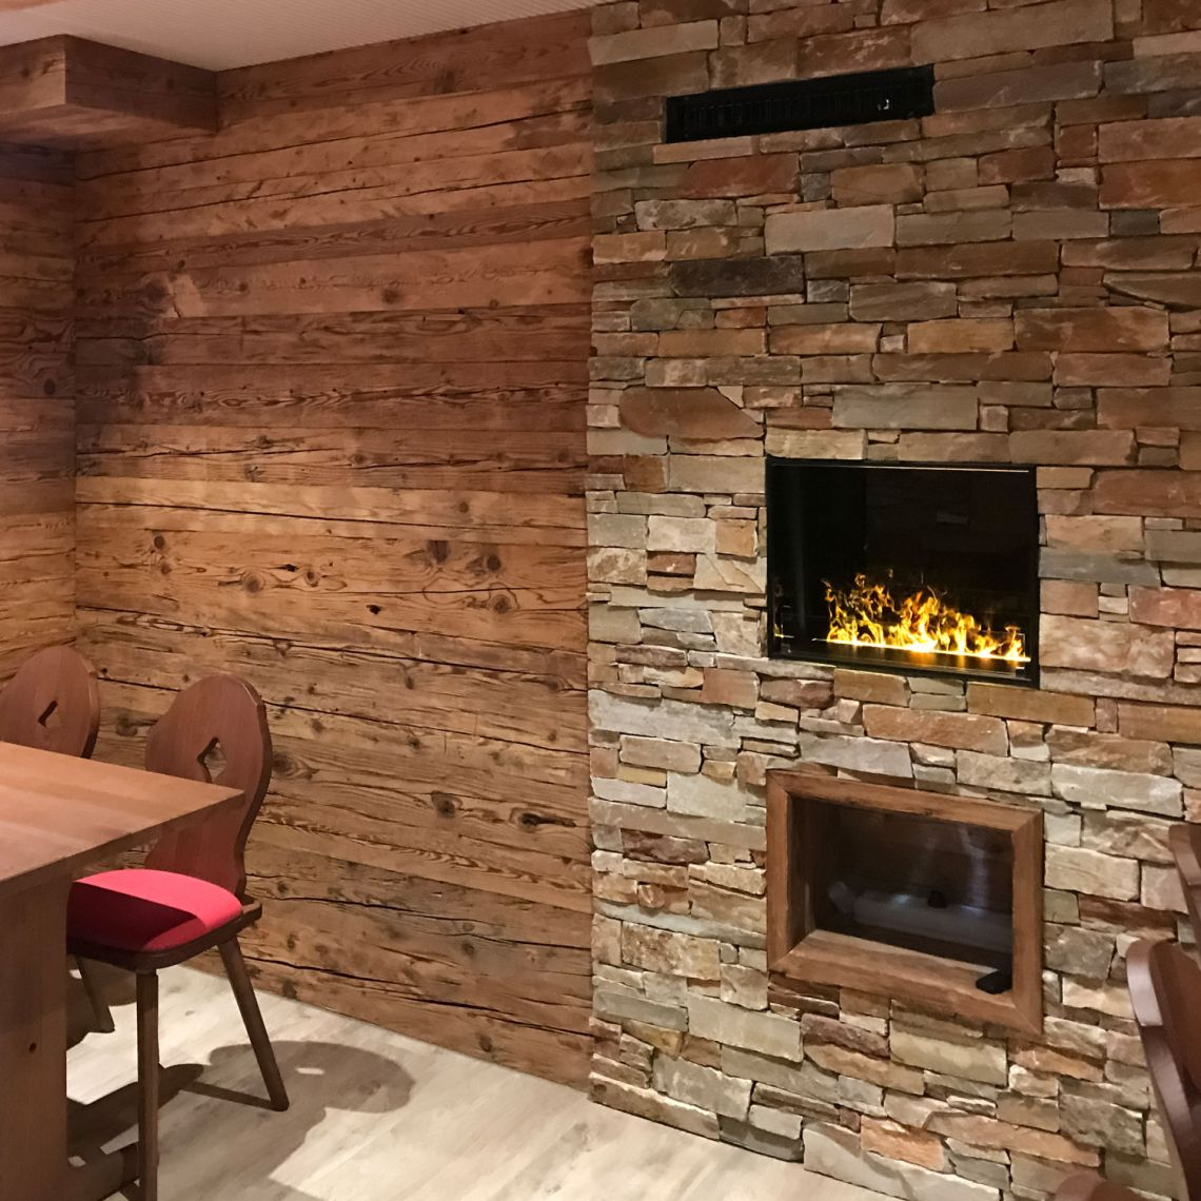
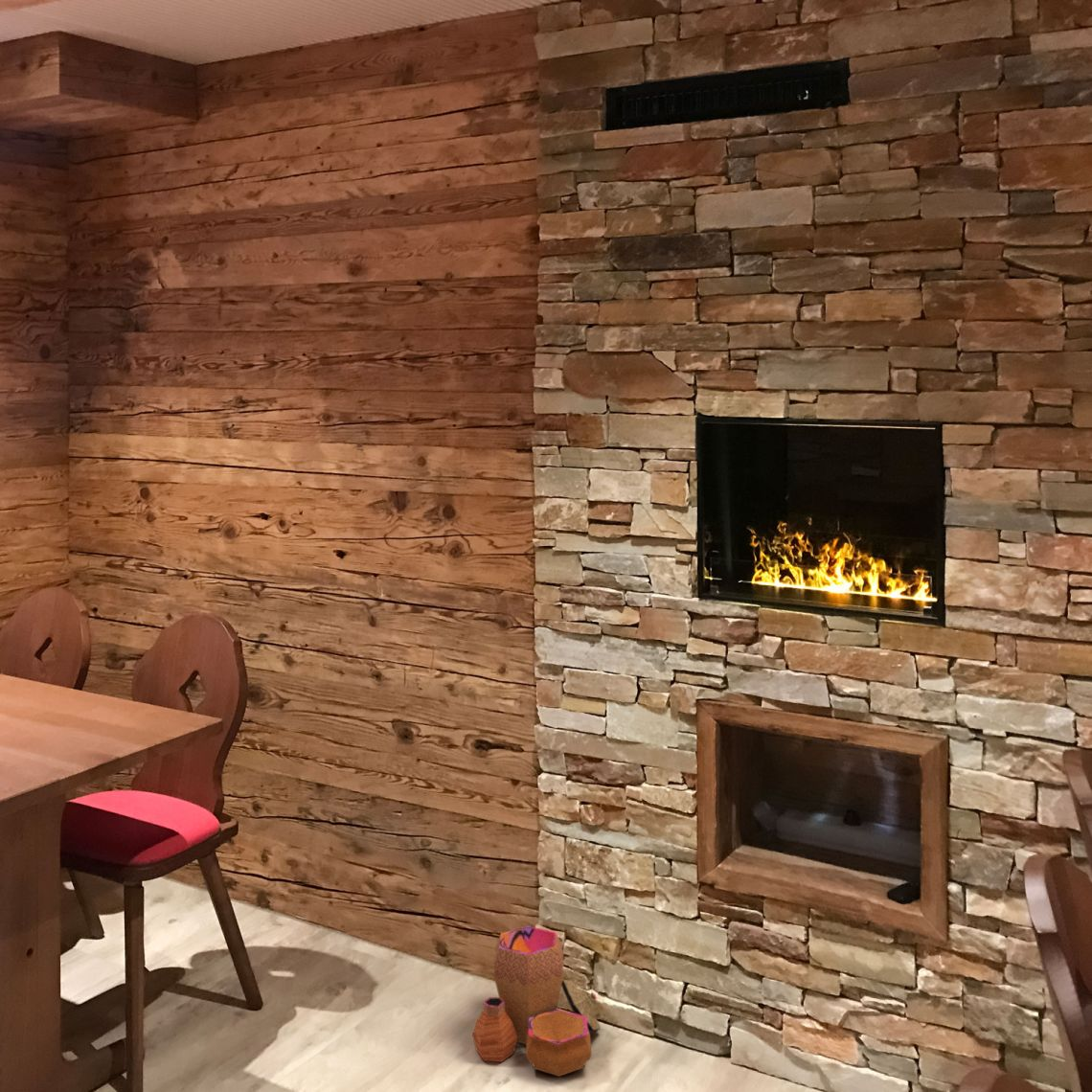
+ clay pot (539, 993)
